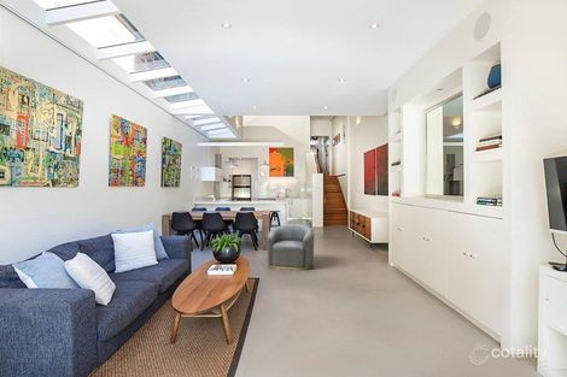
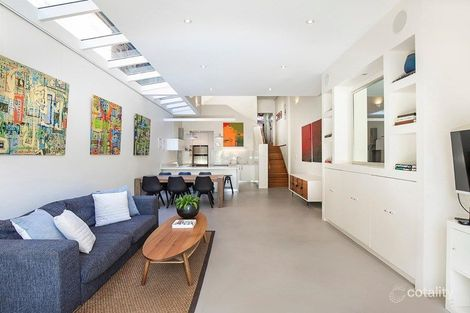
- armchair (291, 245)
